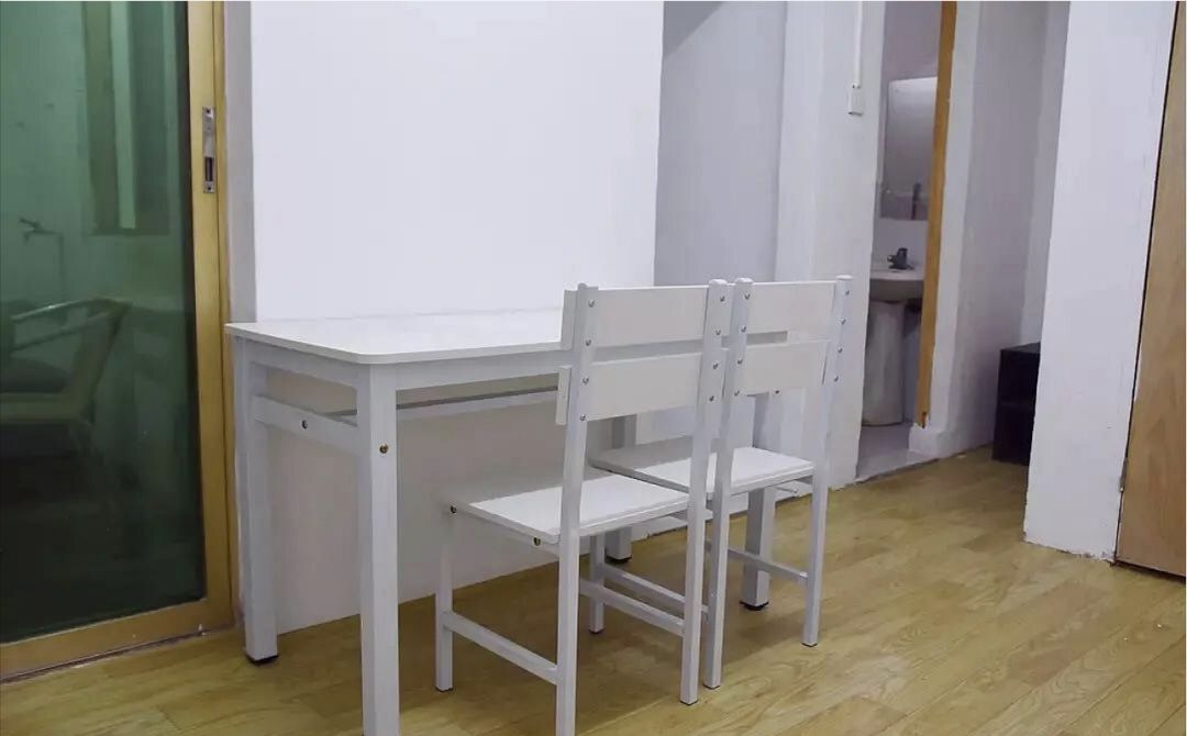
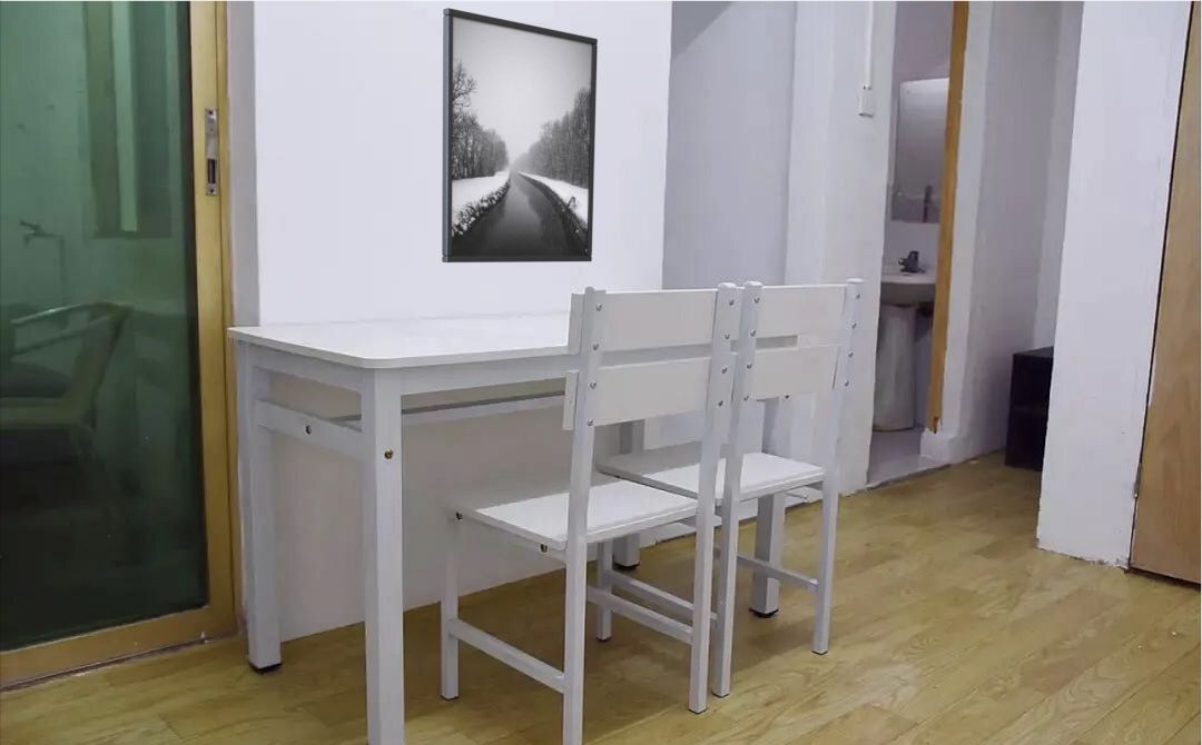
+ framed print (523, 145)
